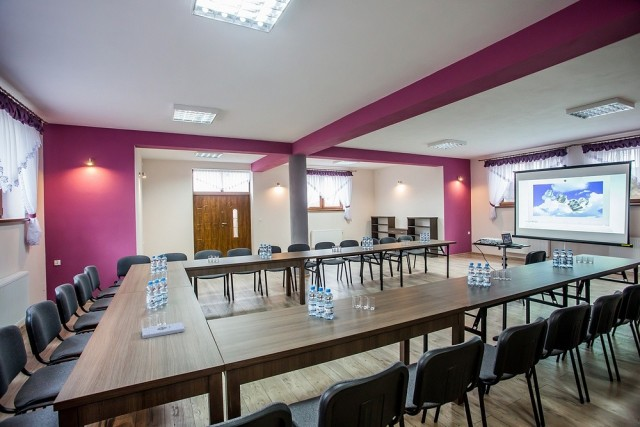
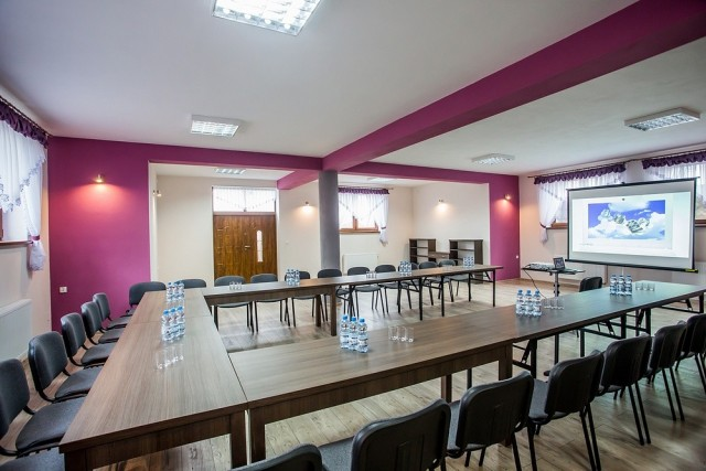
- notepad (163, 329)
